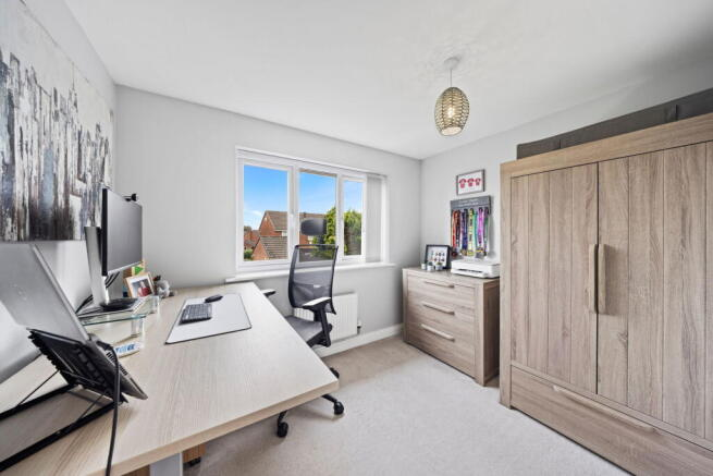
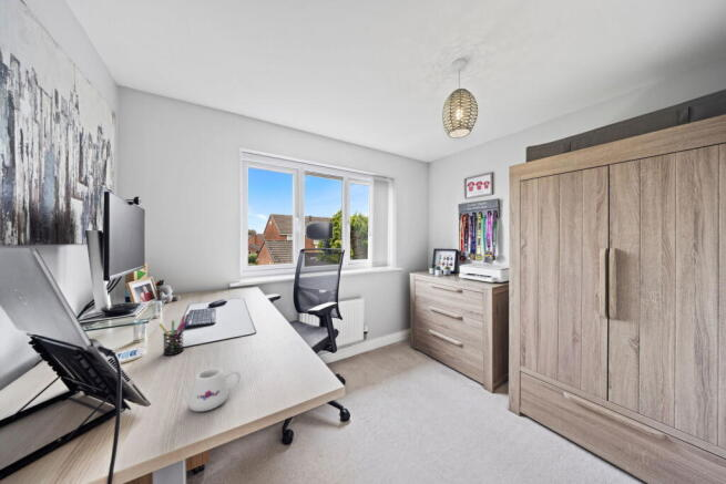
+ mug (215, 385)
+ pen holder (174, 333)
